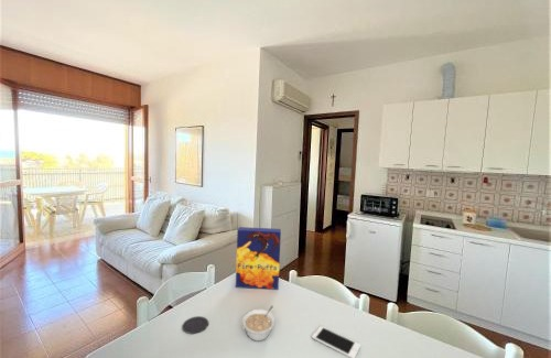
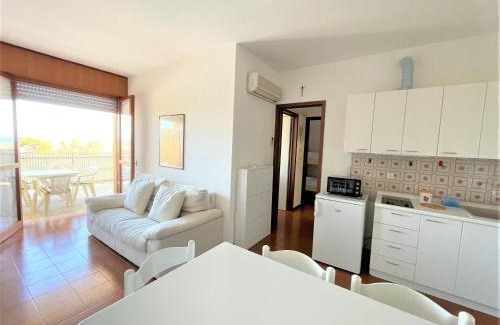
- cell phone (335, 340)
- legume (258, 324)
- cereal box (258, 257)
- coaster (195, 324)
